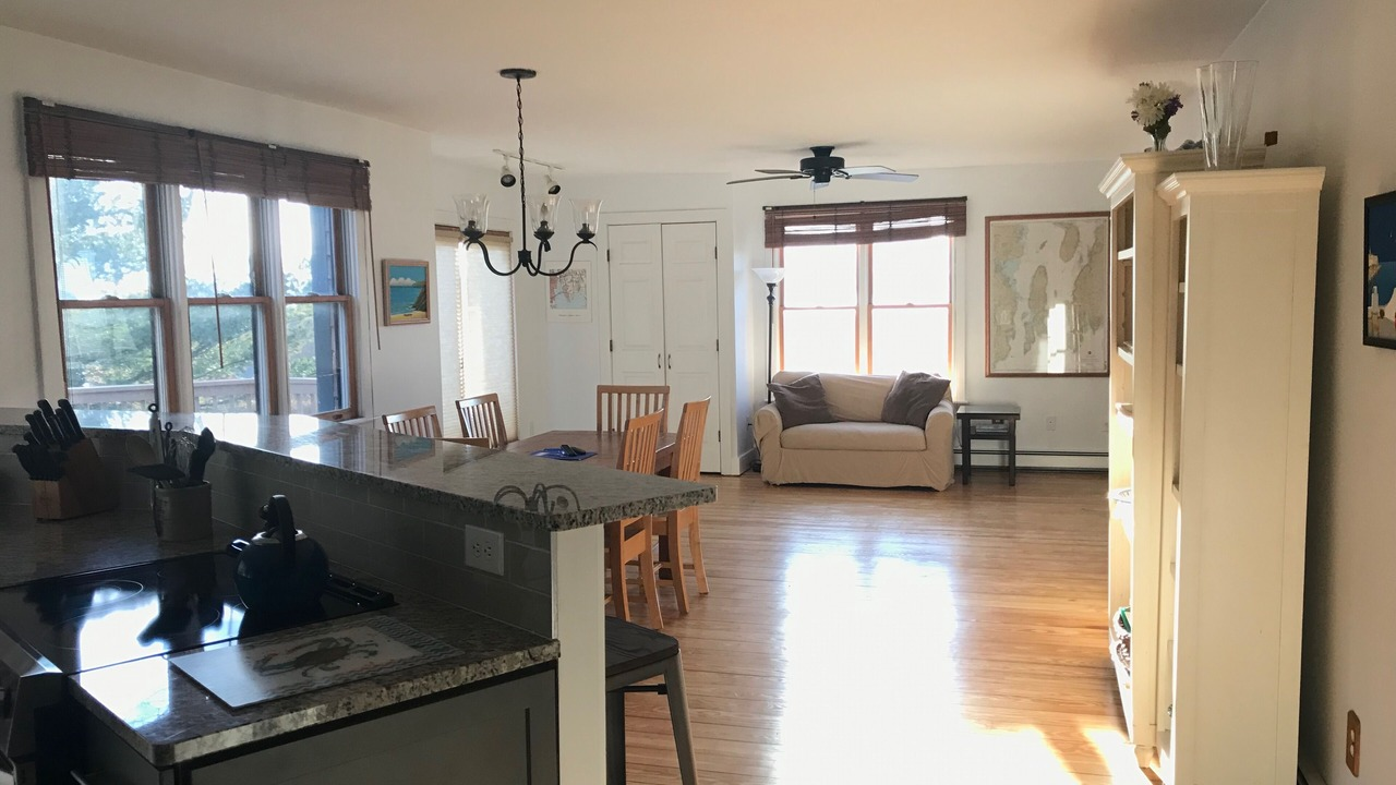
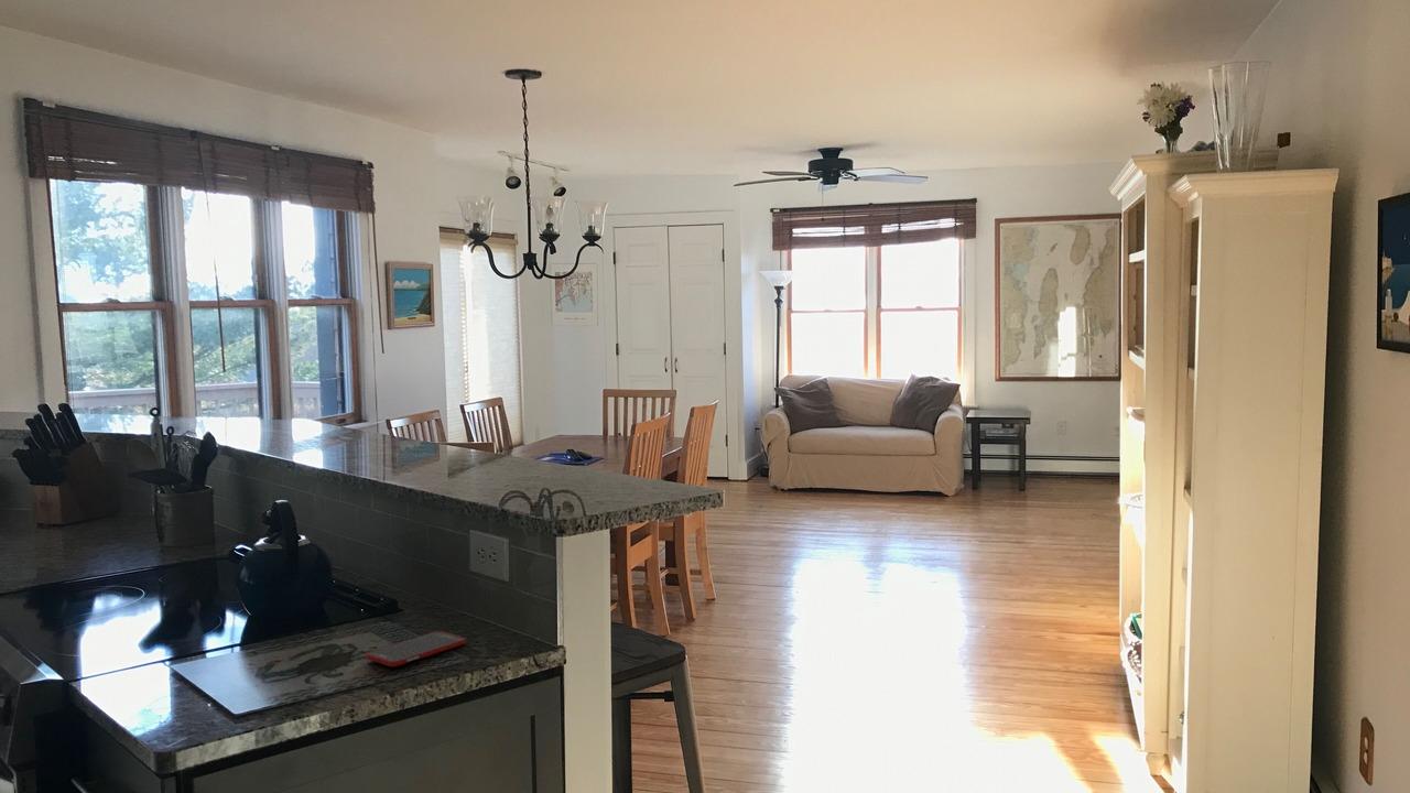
+ cell phone (416, 648)
